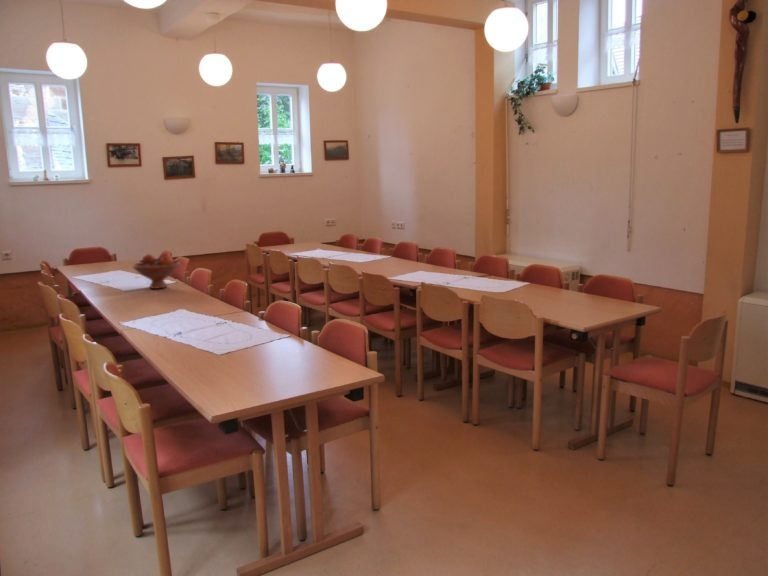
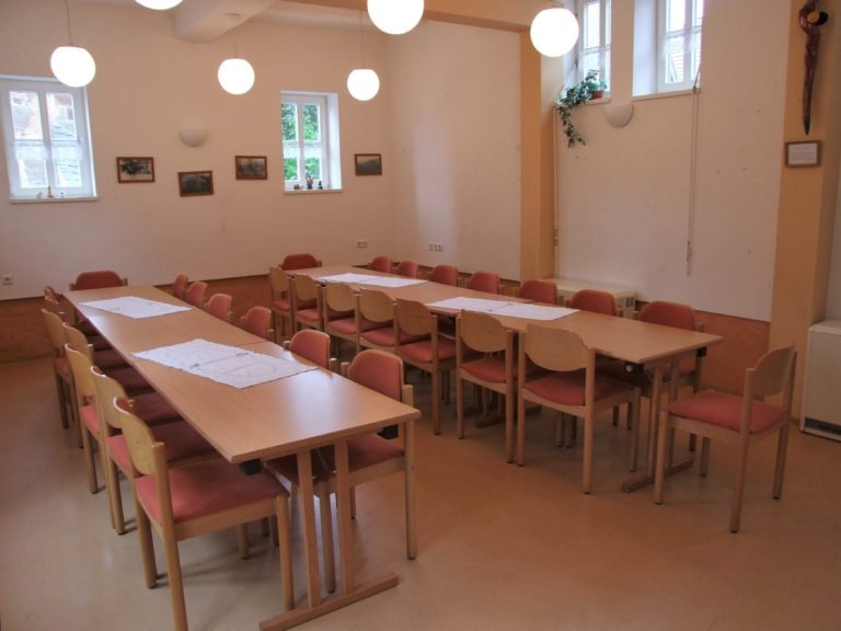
- fruit bowl (157, 271)
